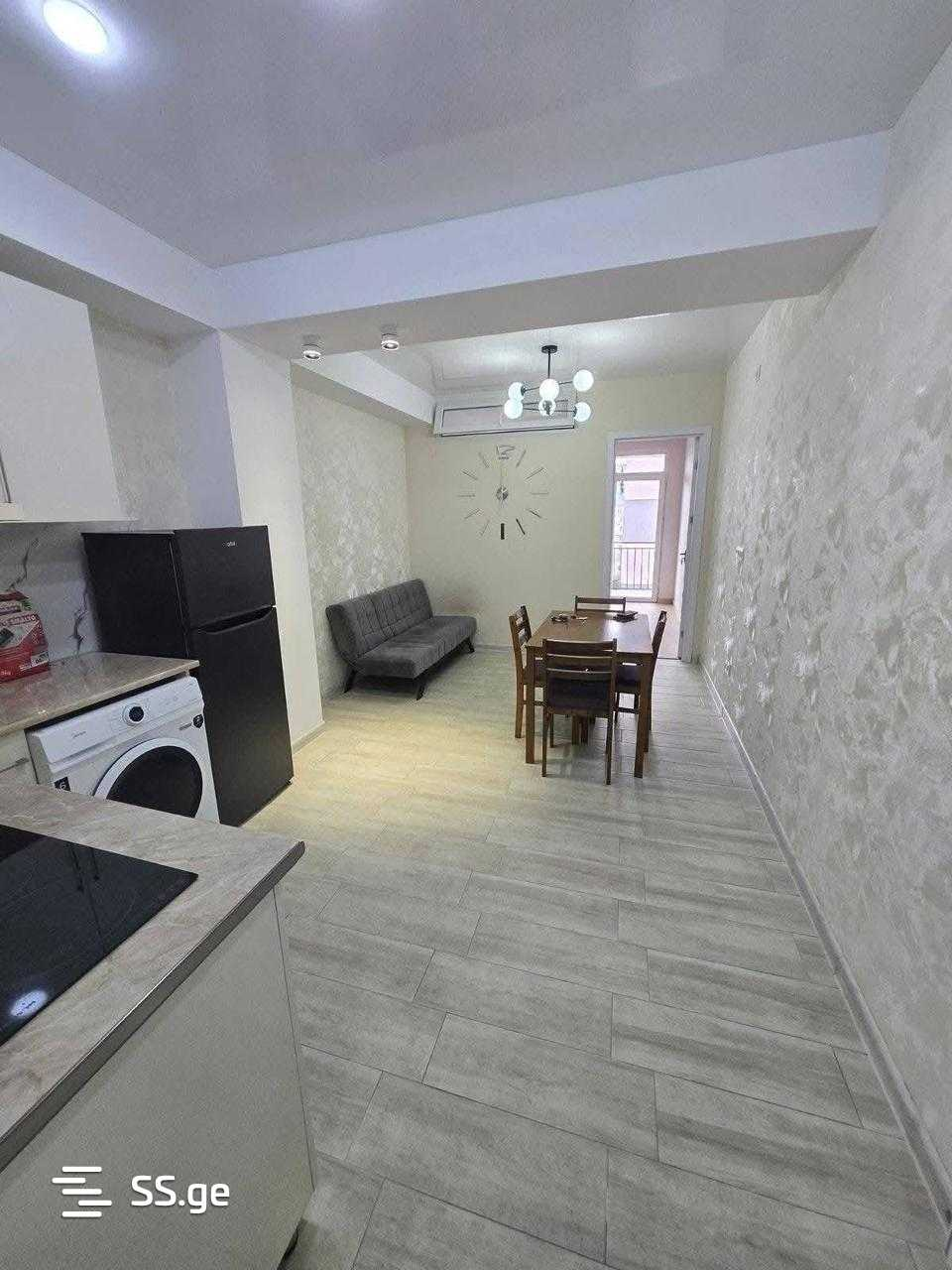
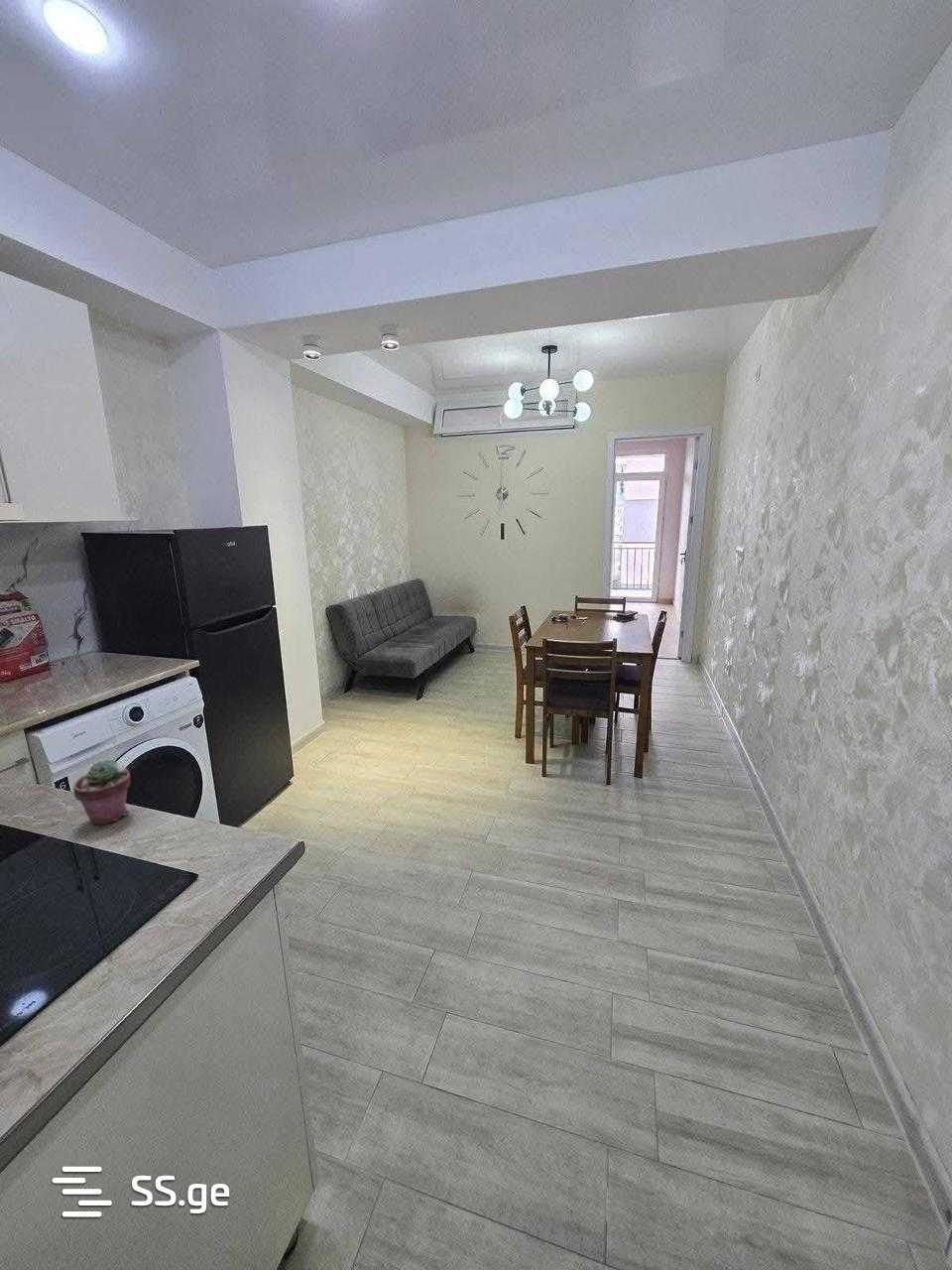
+ potted succulent (104, 790)
